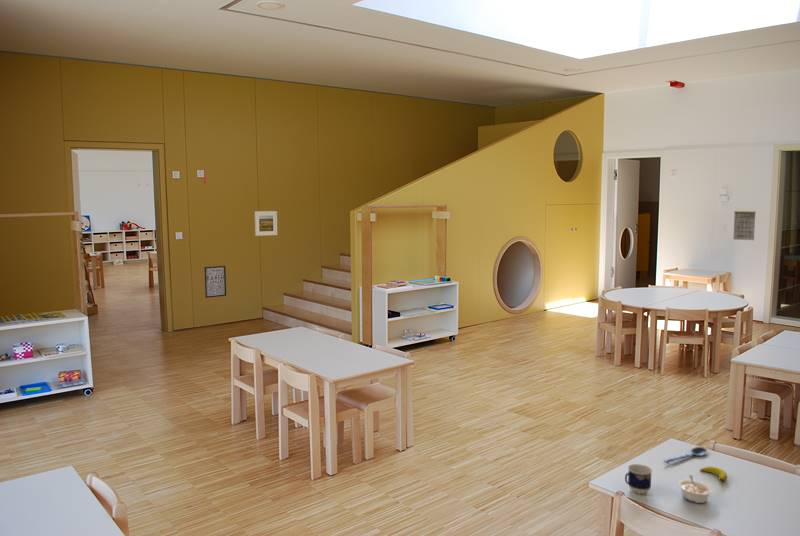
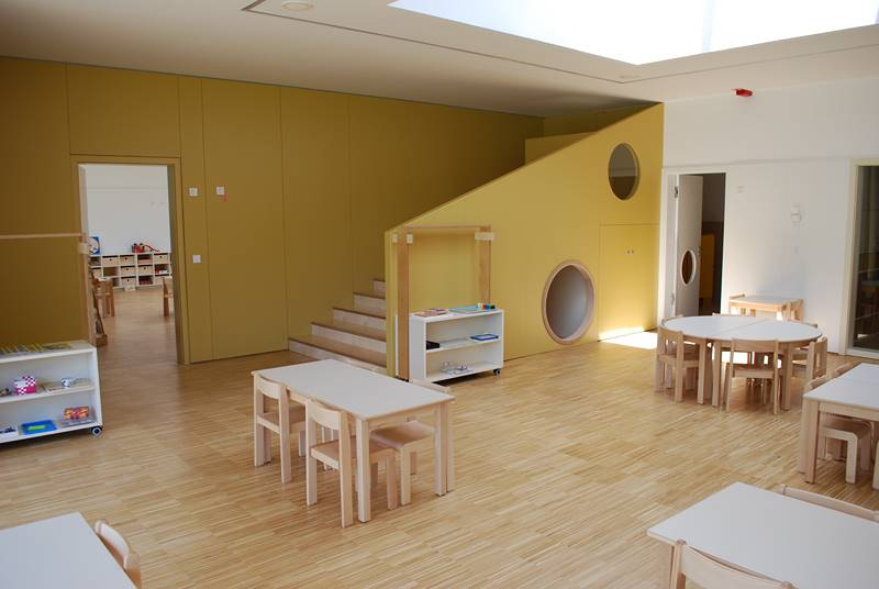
- spoon (684, 454)
- wall art (215, 281)
- calendar (744, 222)
- cup (636, 480)
- banana (715, 472)
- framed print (266, 223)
- legume (693, 490)
